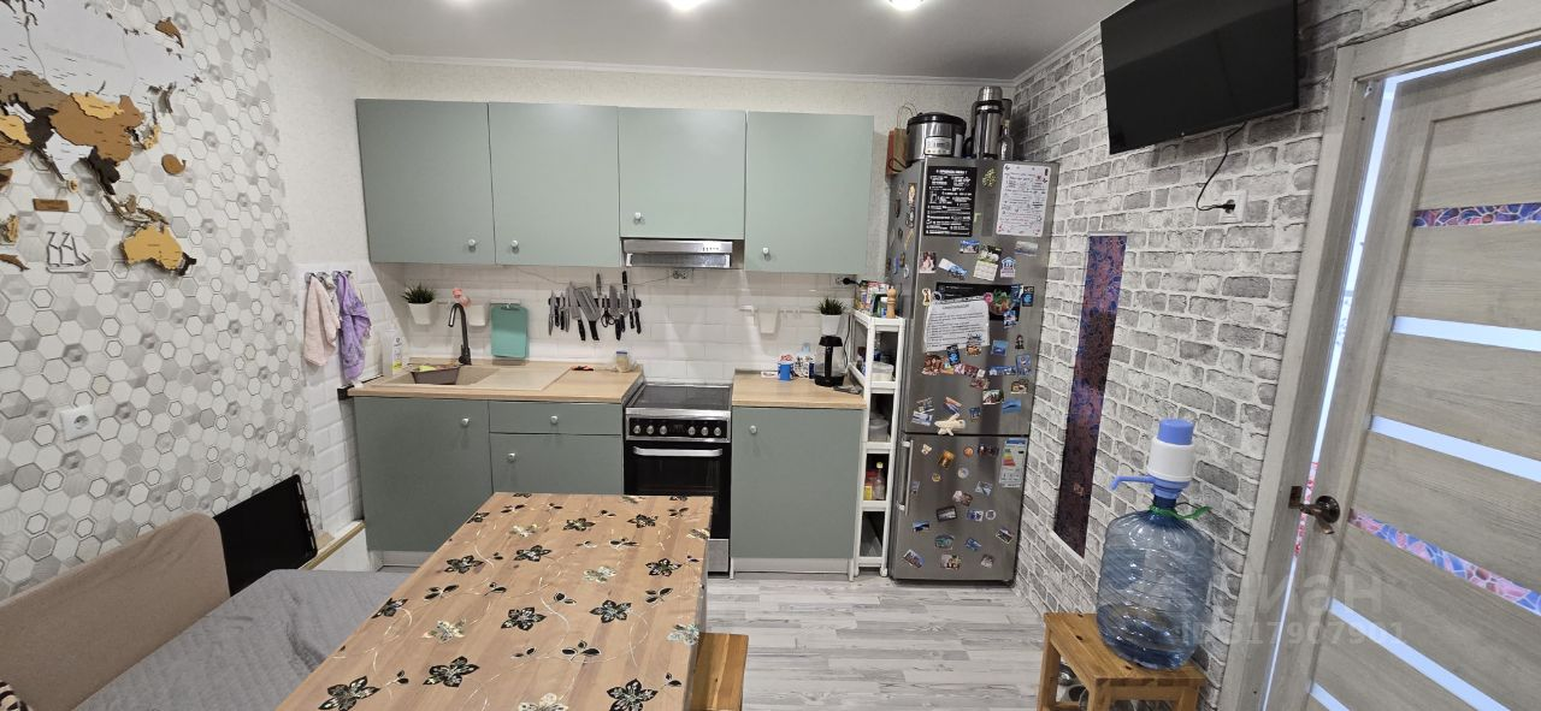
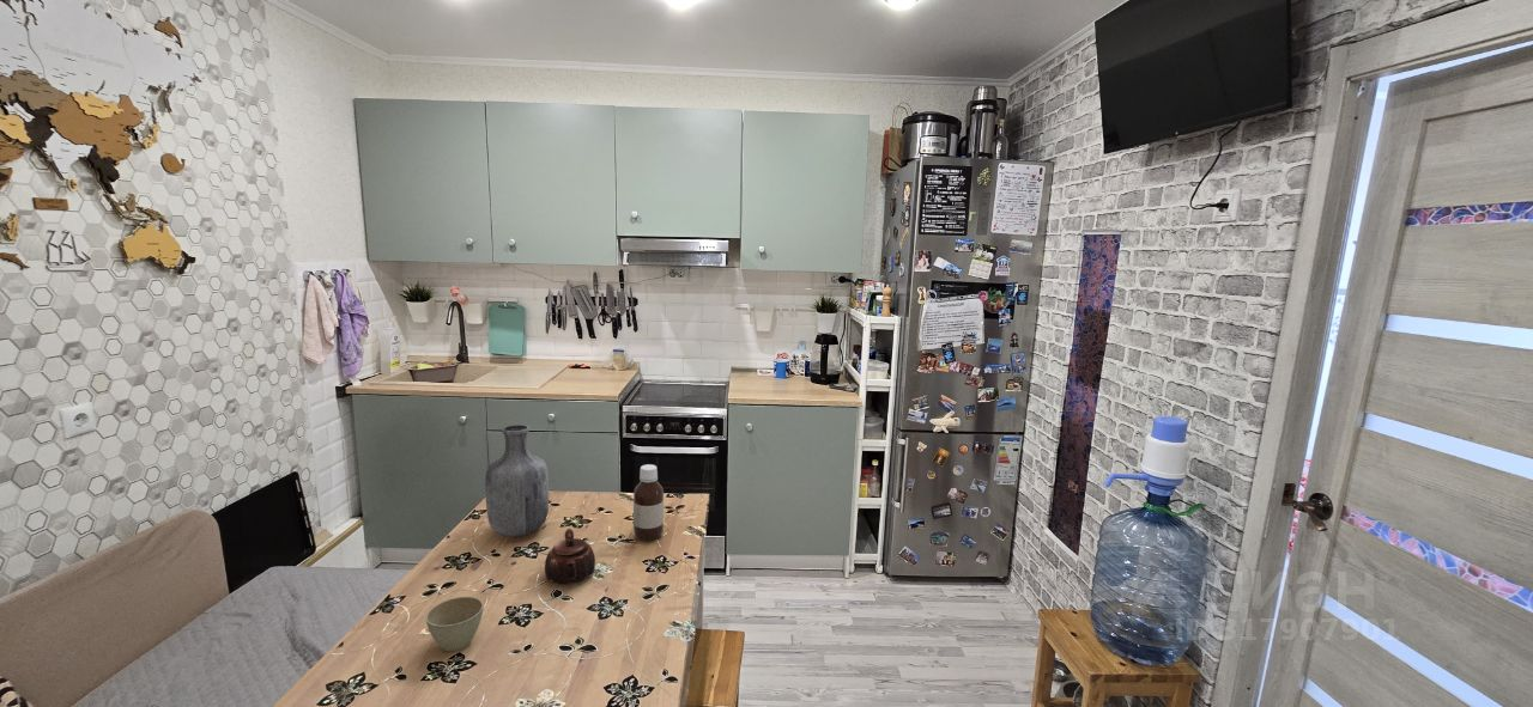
+ teapot (570, 553)
+ flower pot (455, 626)
+ vase (517, 480)
+ bottle (648, 501)
